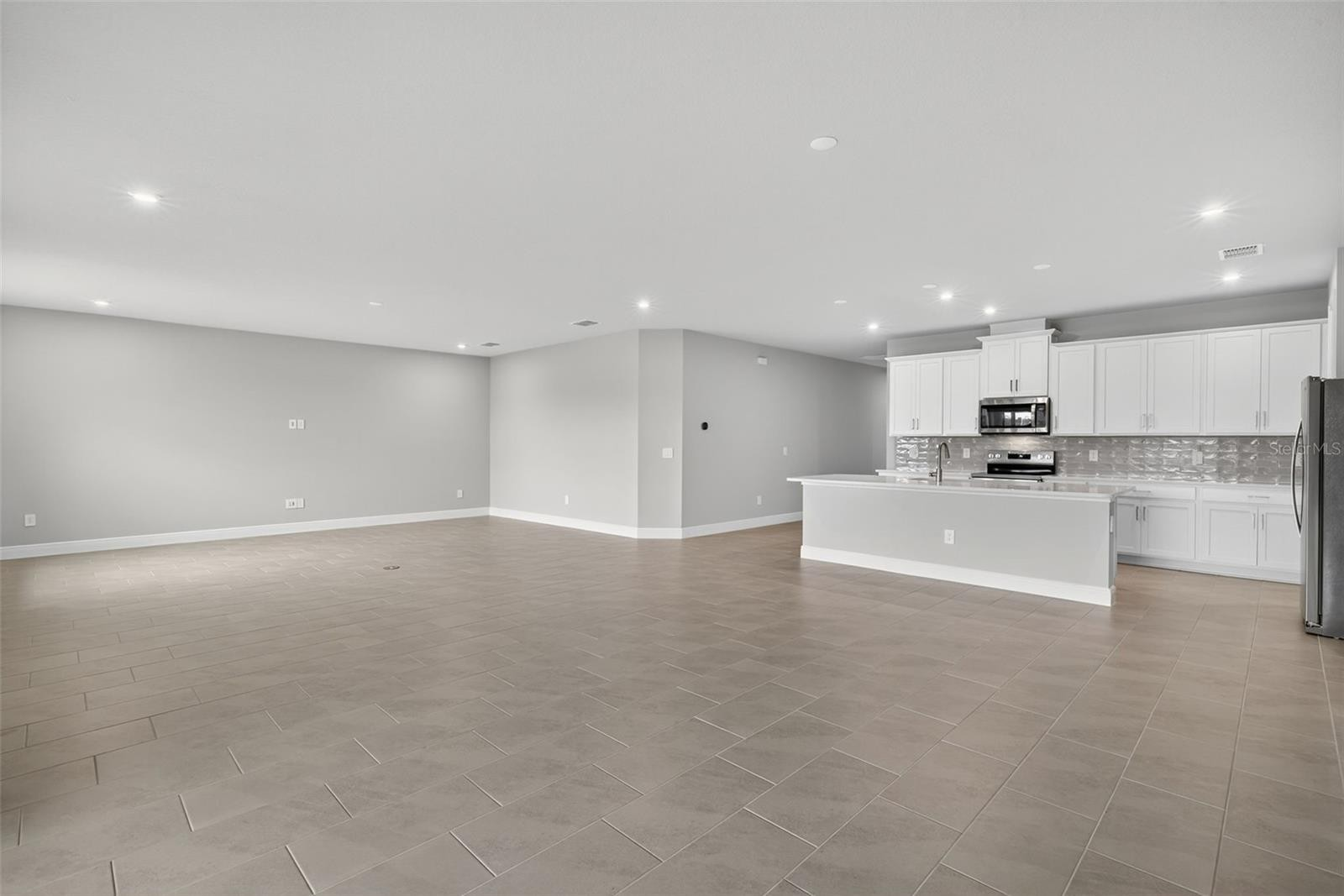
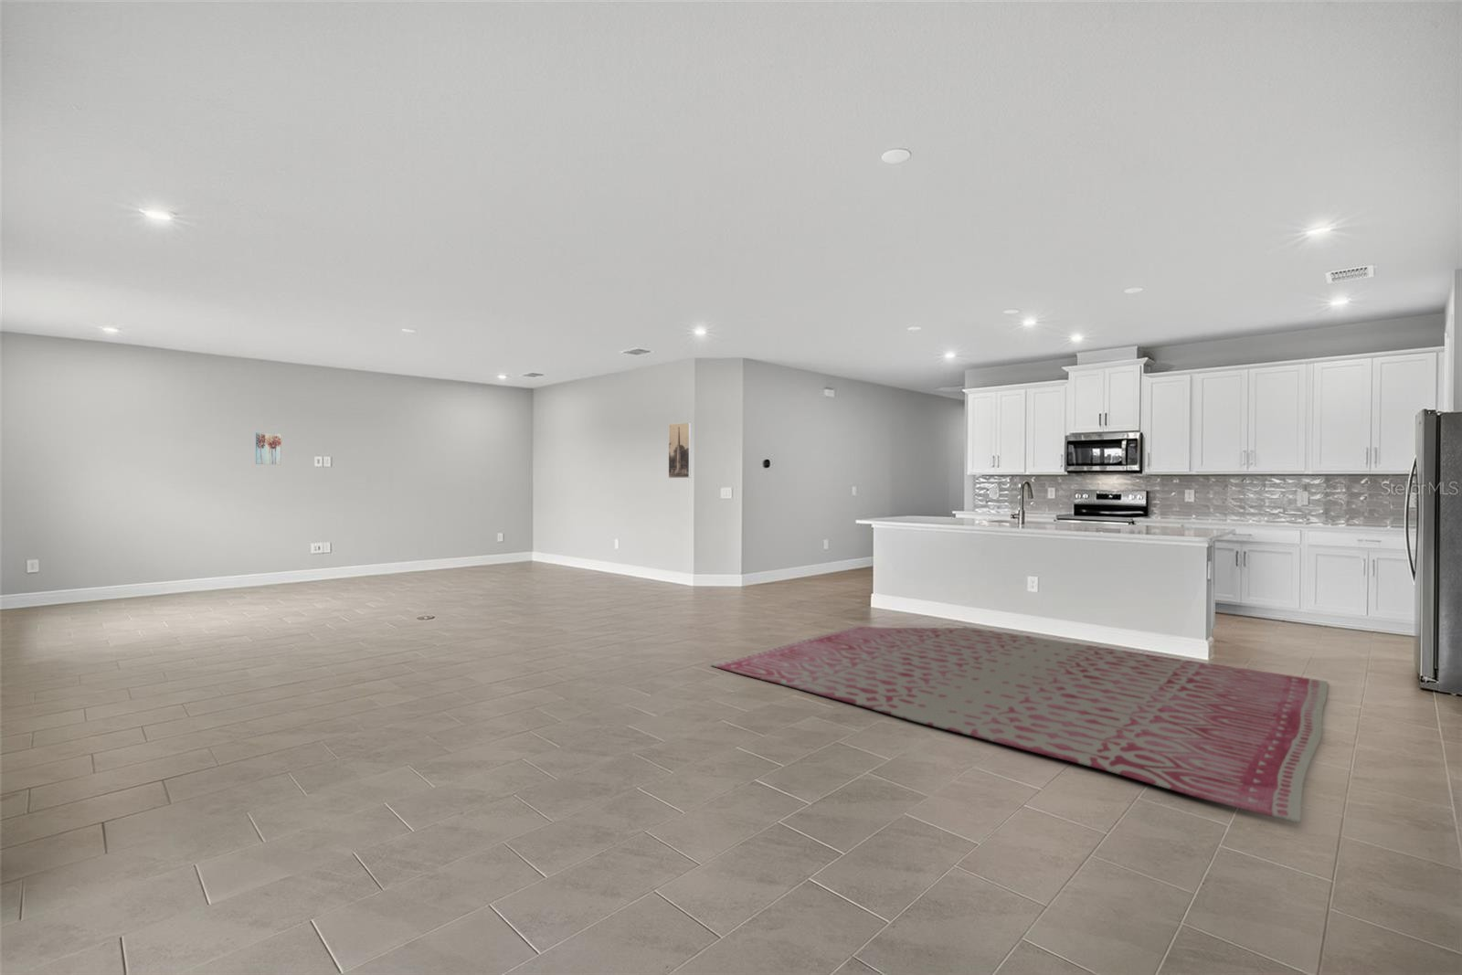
+ wall art (268, 448)
+ rug (1005, 672)
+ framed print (679, 451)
